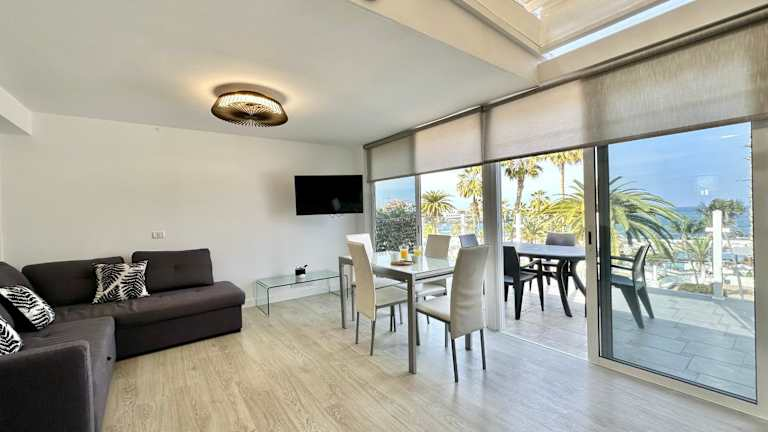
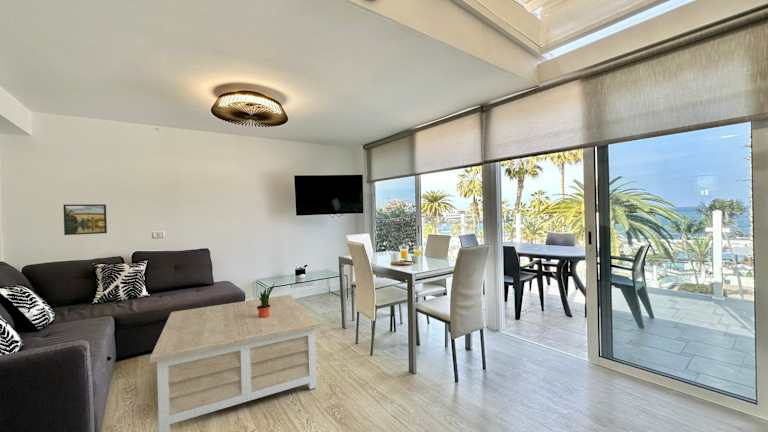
+ potted plant (266, 299)
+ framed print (85, 219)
+ coffee table (240, 347)
